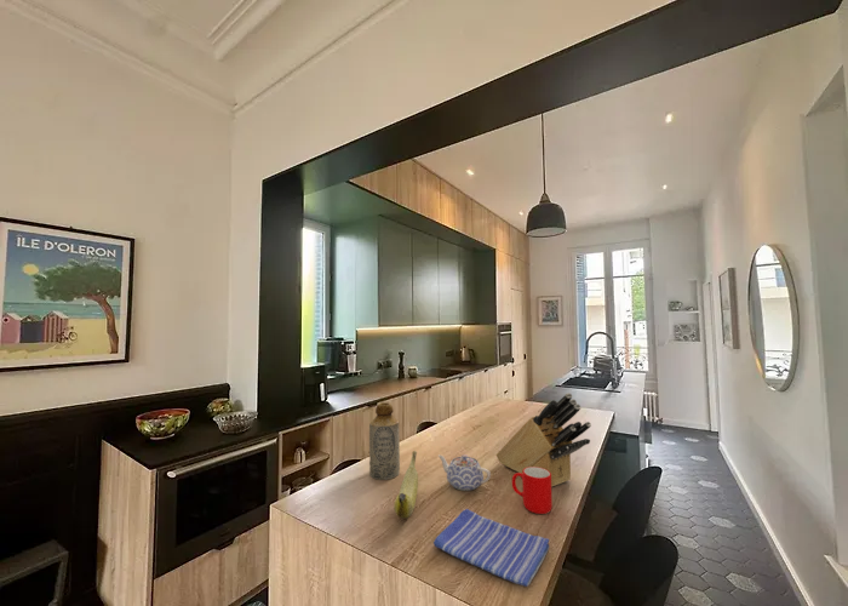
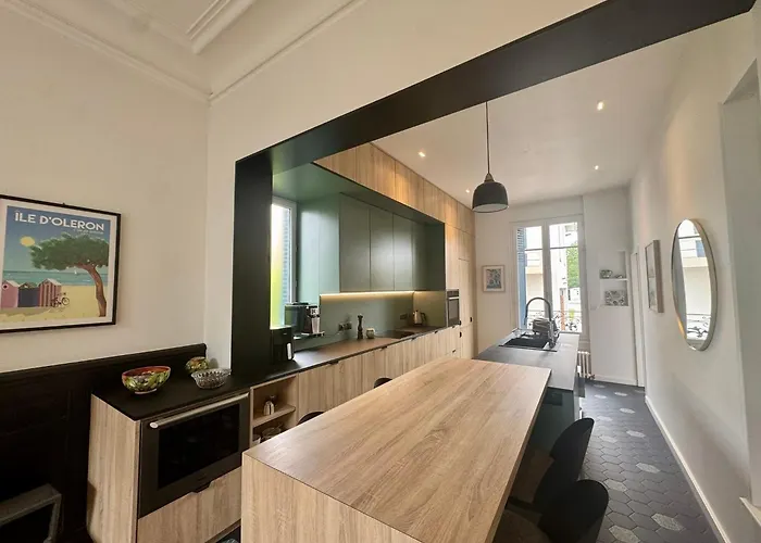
- cup (531, 487)
- dish towel (491, 542)
- knife block (539, 431)
- banana (408, 487)
- teapot (463, 469)
- bottle (384, 438)
